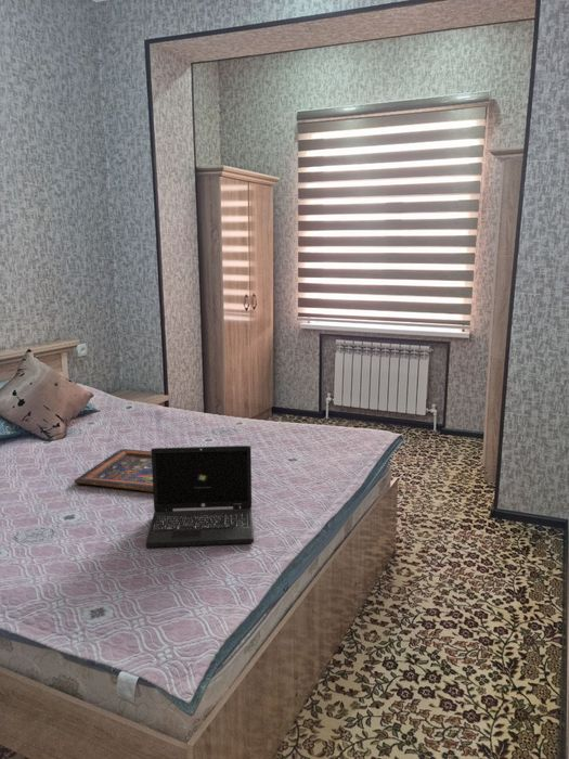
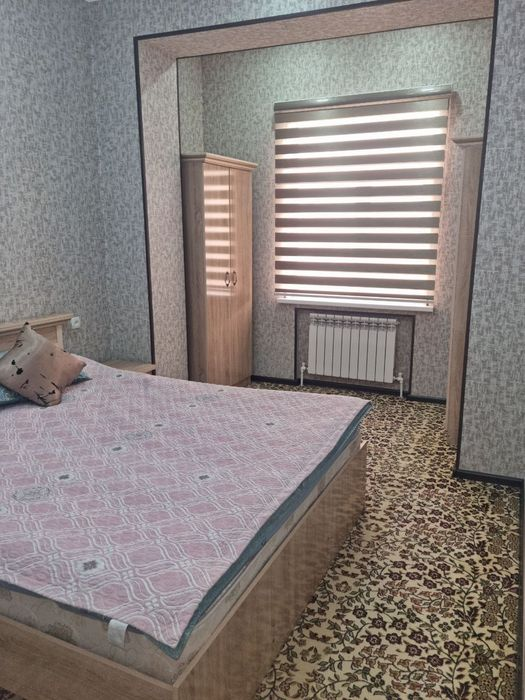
- laptop (201, 494)
- painted panel (145, 469)
